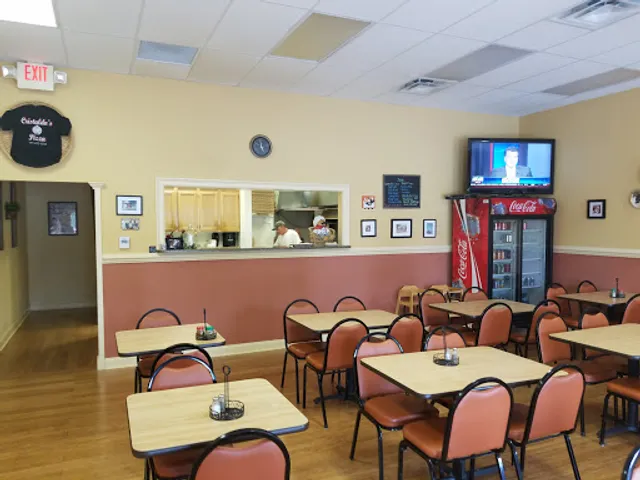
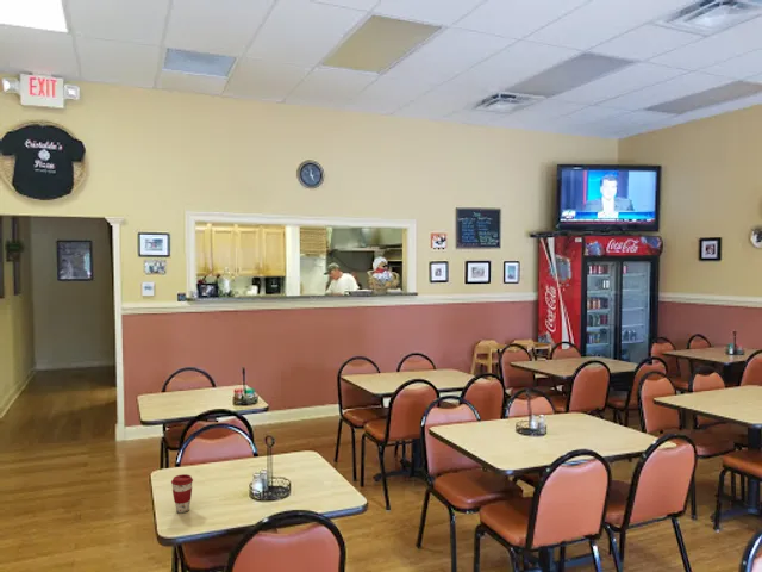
+ coffee cup (182, 493)
